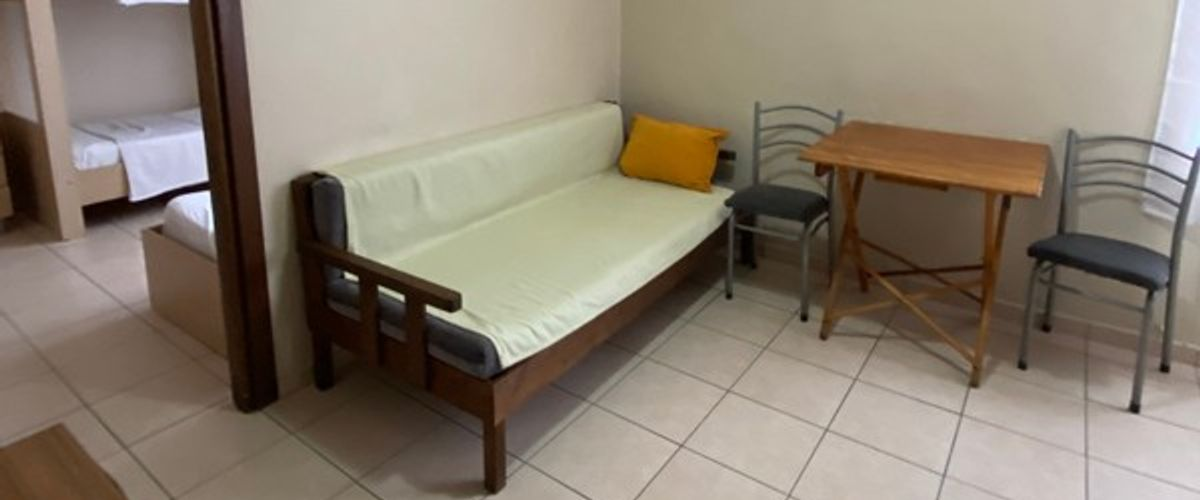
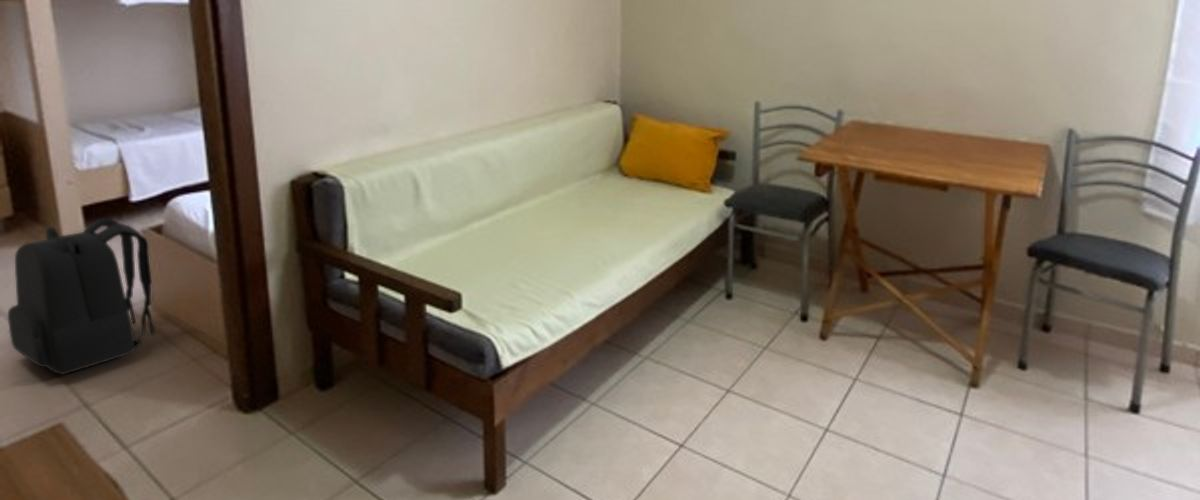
+ backpack (83, 292)
